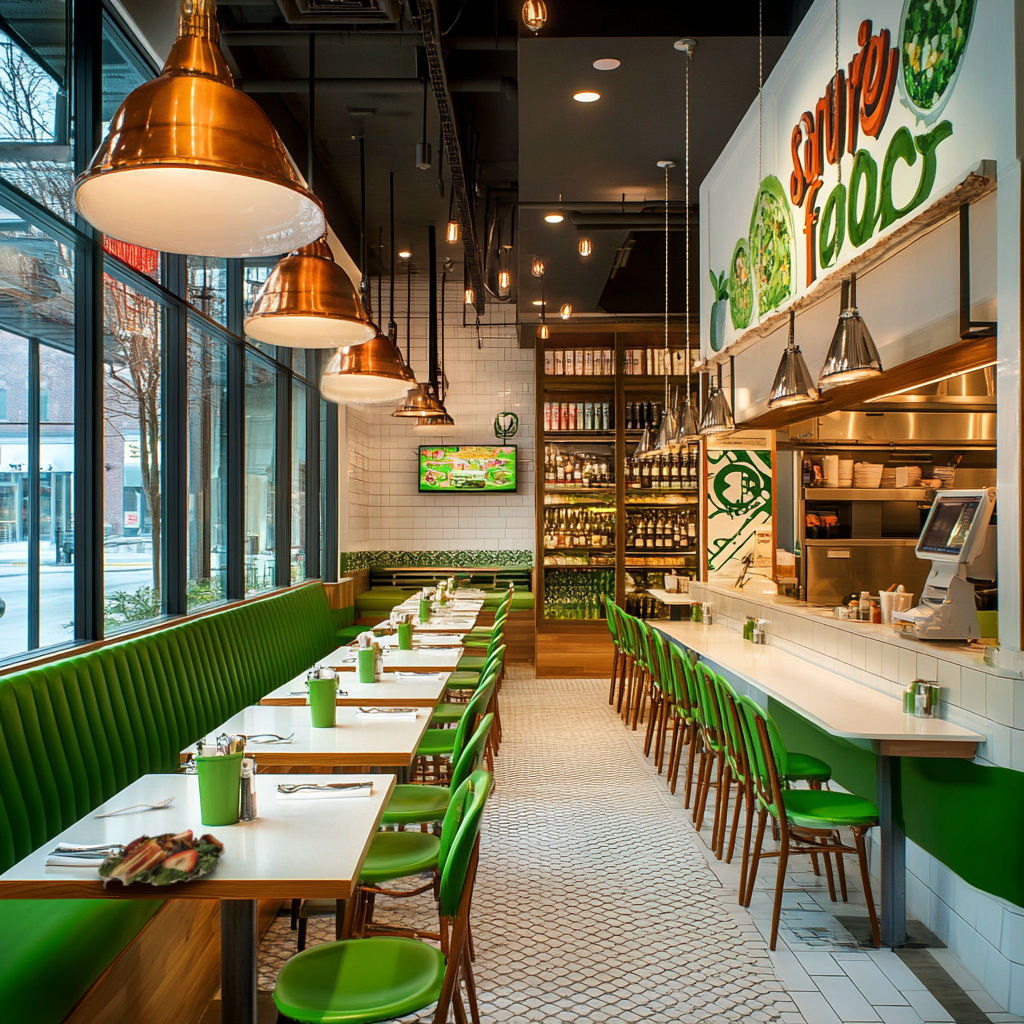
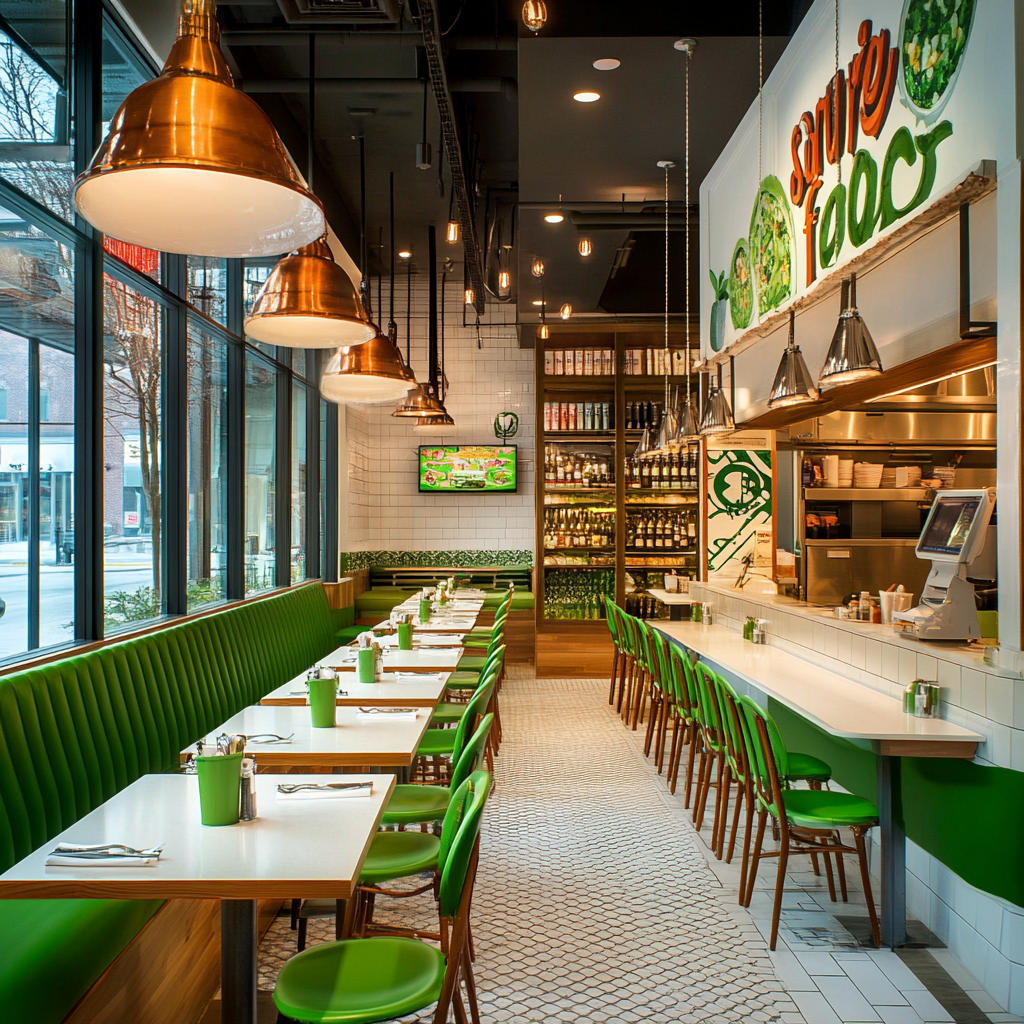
- spoon (135, 806)
- salad (157, 851)
